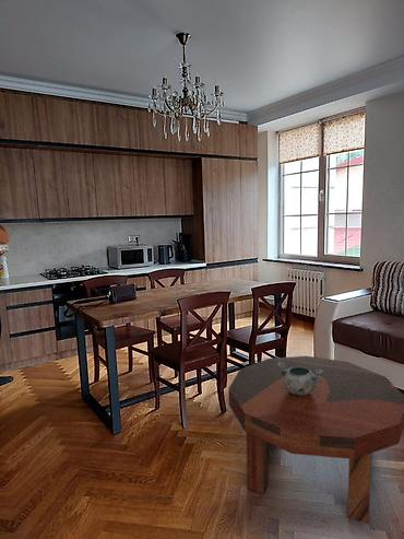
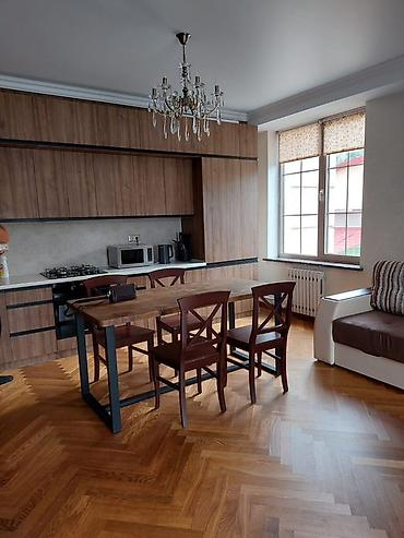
- decorative bowl (298, 377)
- coffee table (311, 426)
